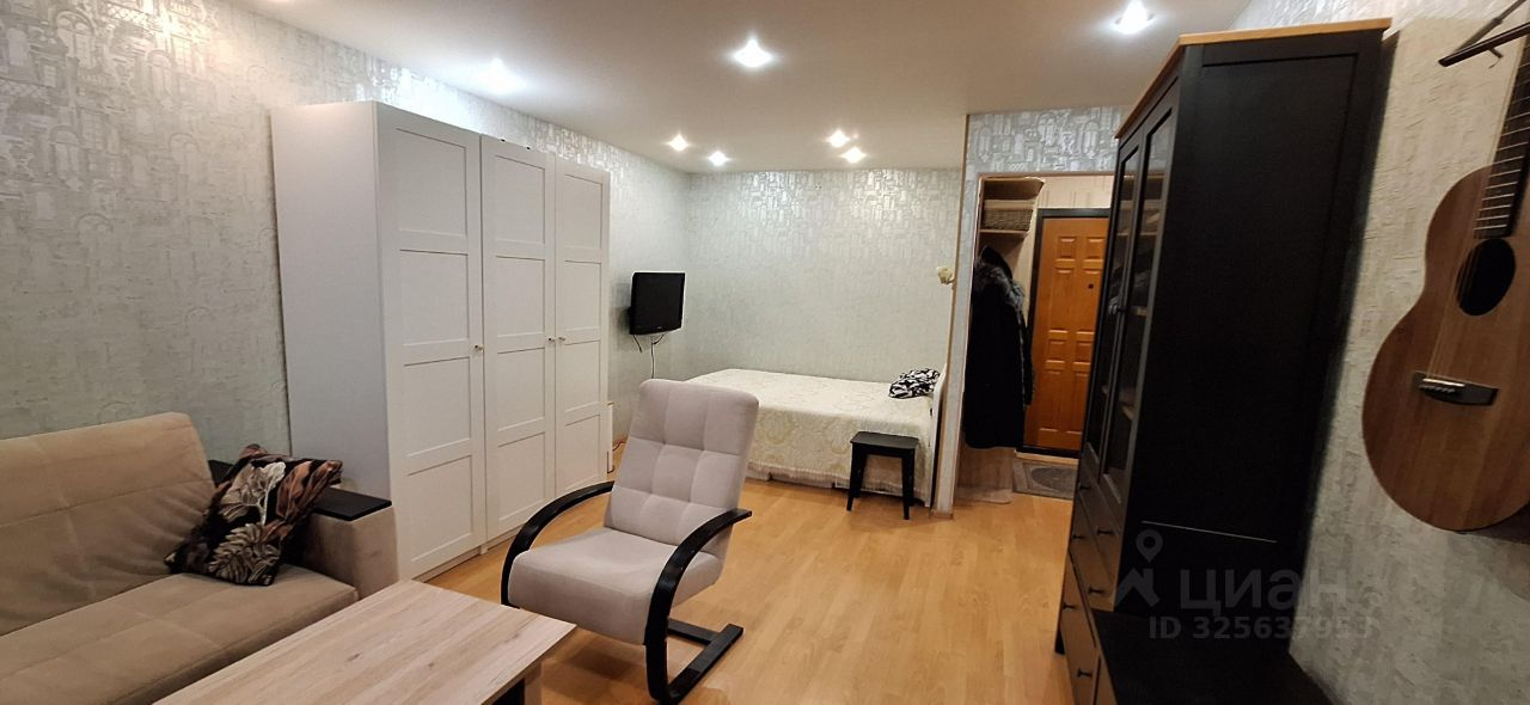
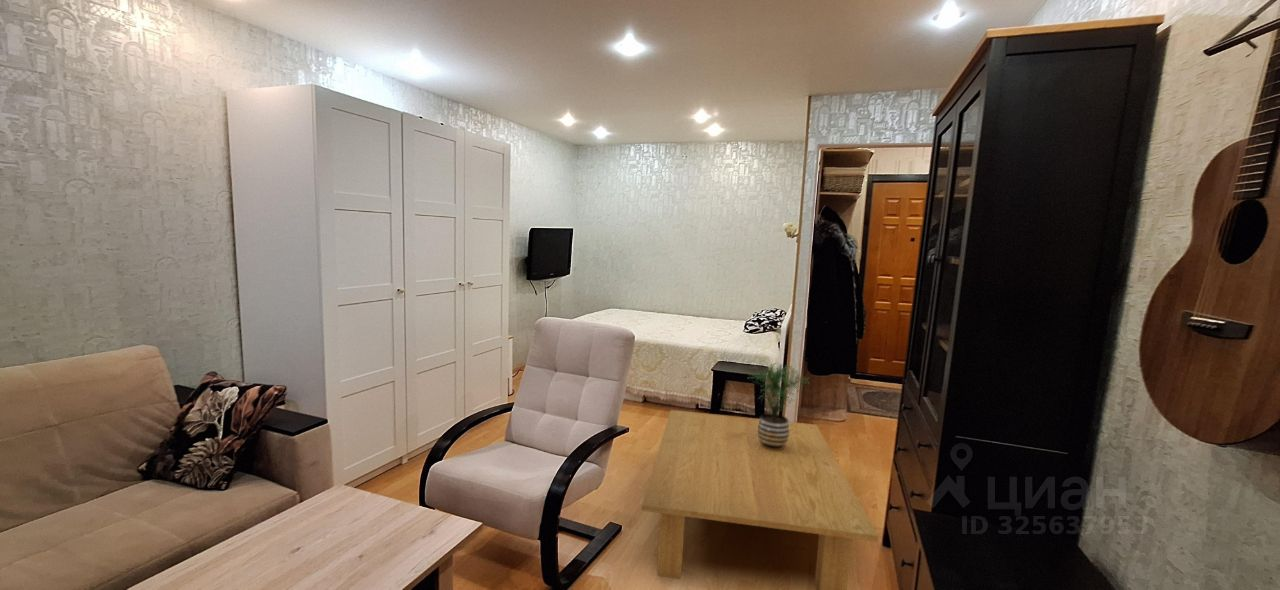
+ coffee table (744, 489)
+ potted plant (776, 405)
